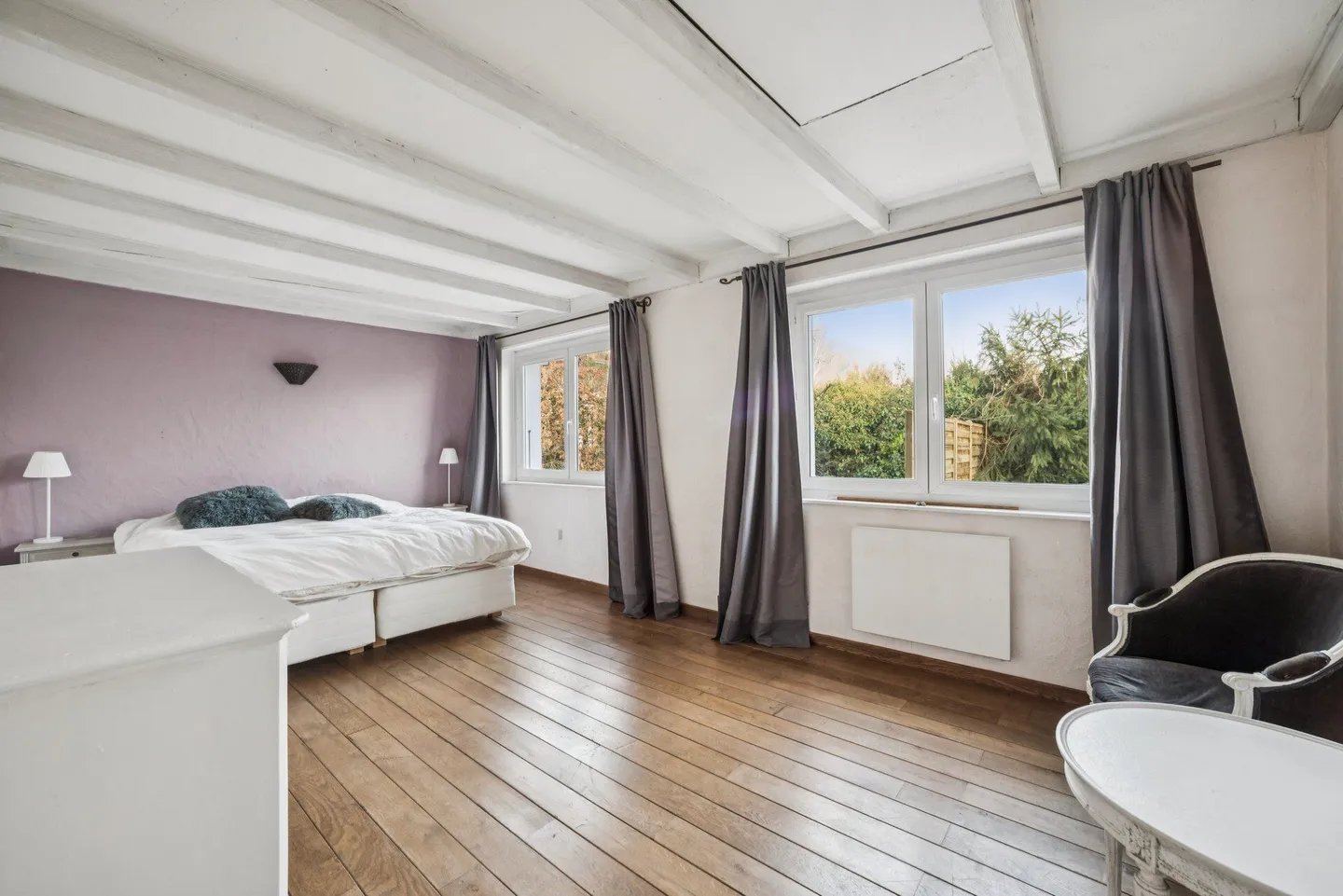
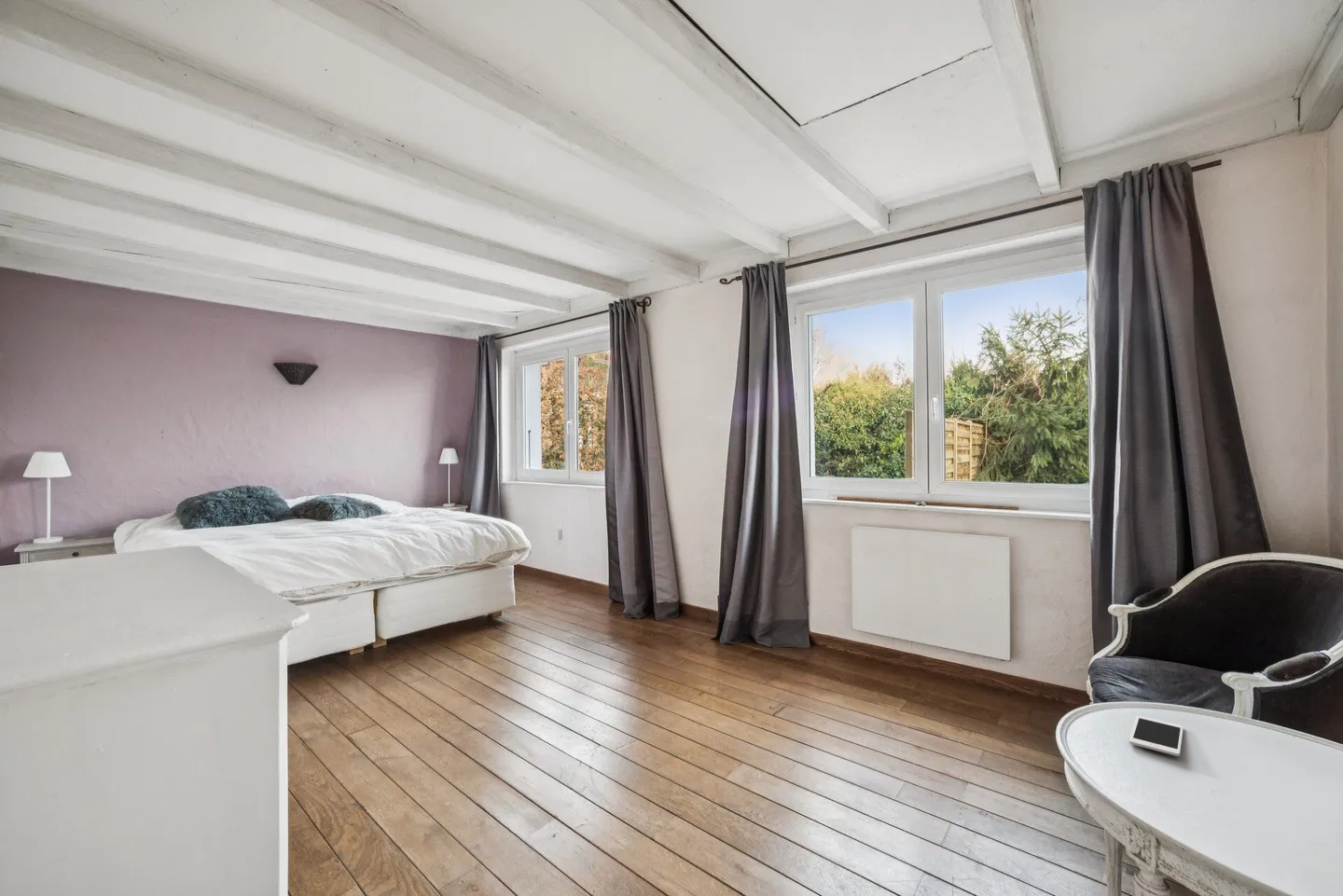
+ cell phone (1156, 735)
